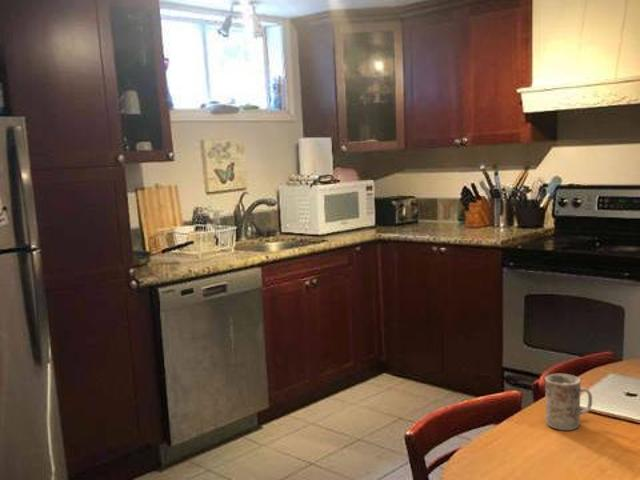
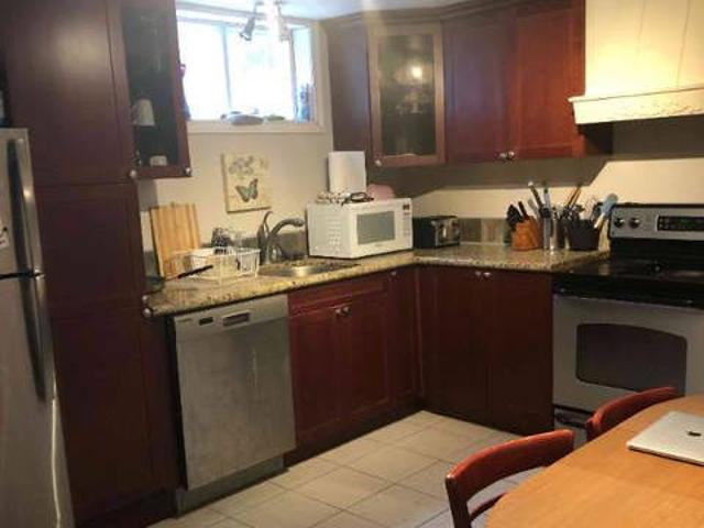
- mug (567, 400)
